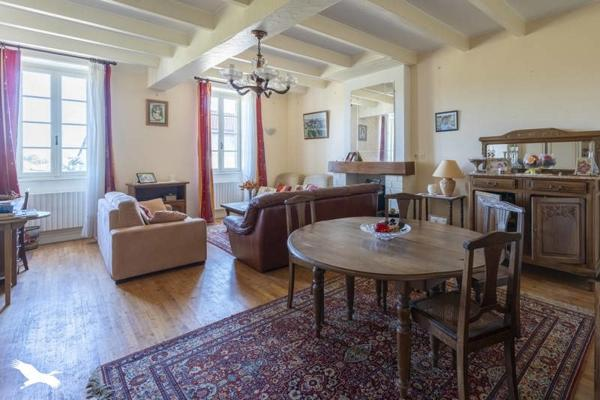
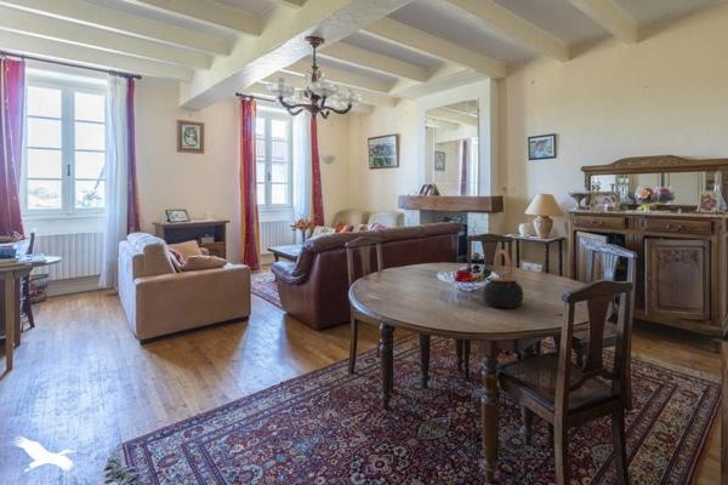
+ teapot (504, 278)
